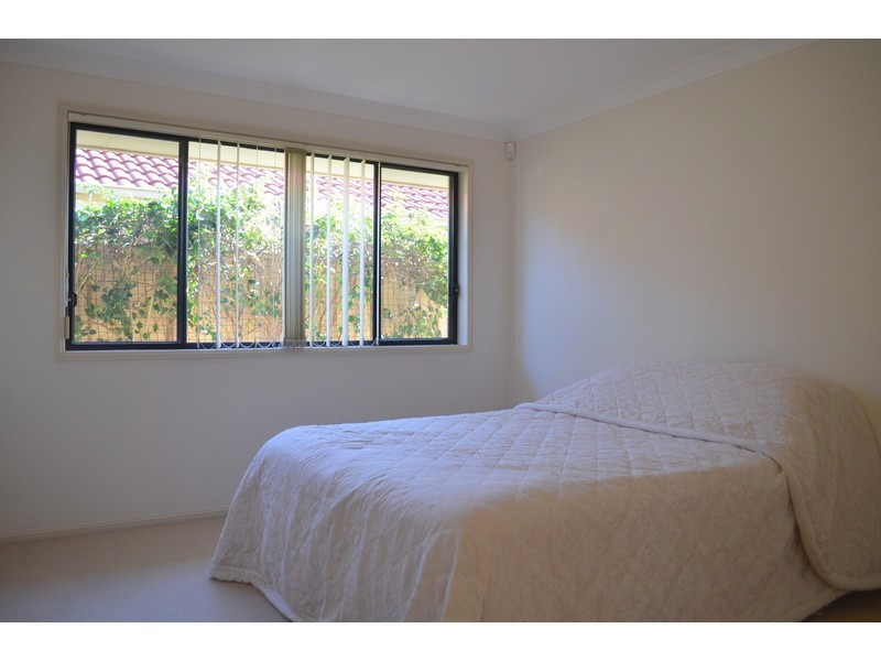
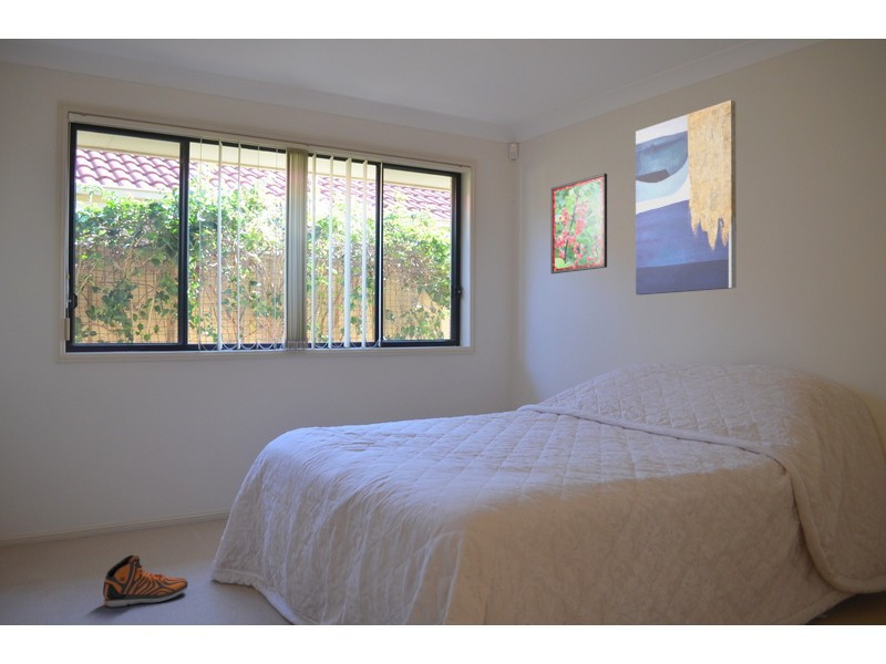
+ wall art (682, 204)
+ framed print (577, 226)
+ sneaker (146, 577)
